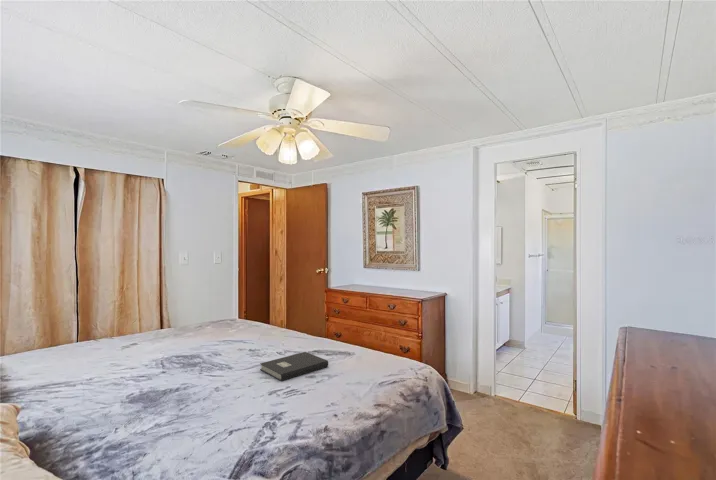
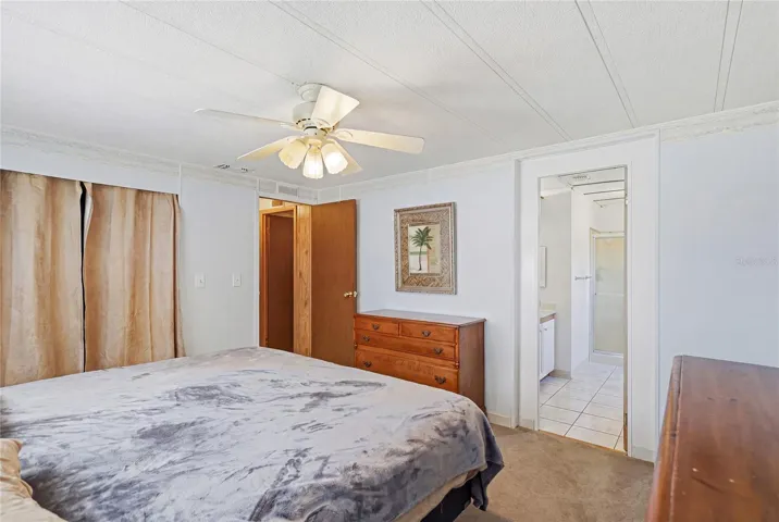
- book (294, 365)
